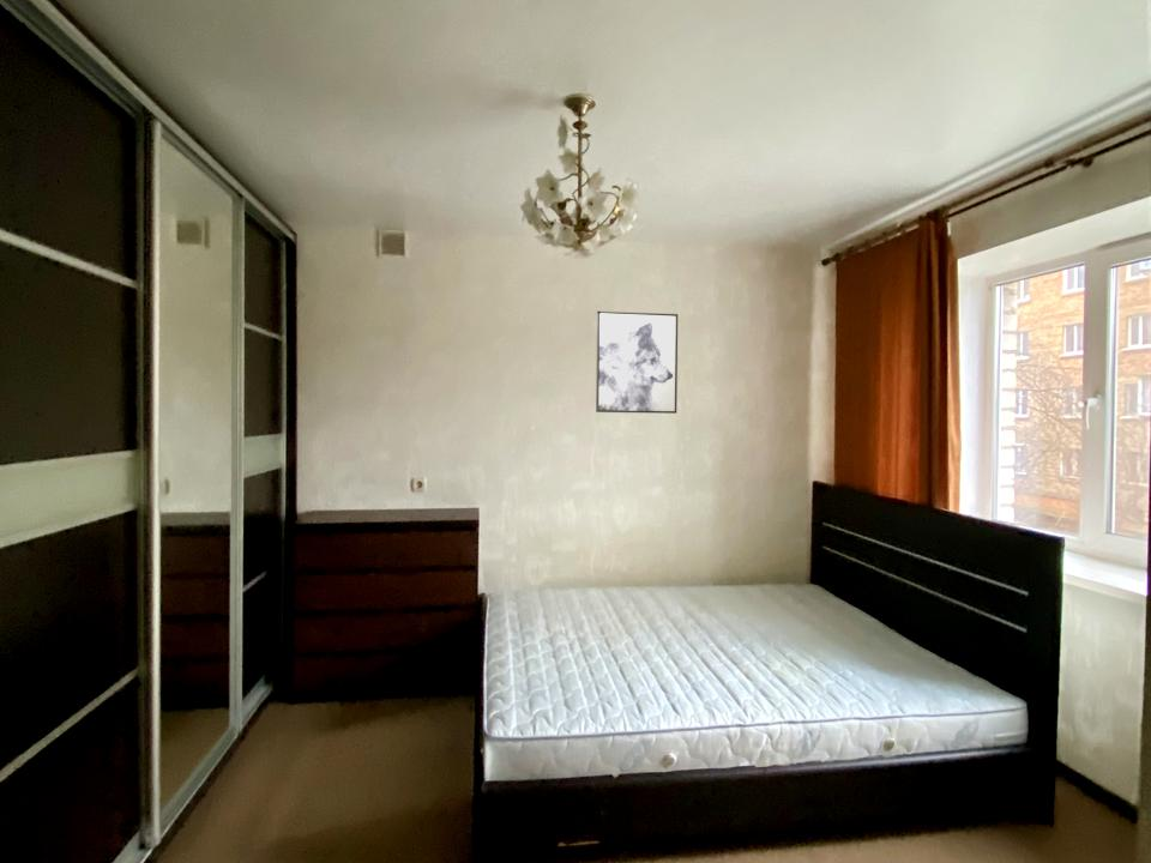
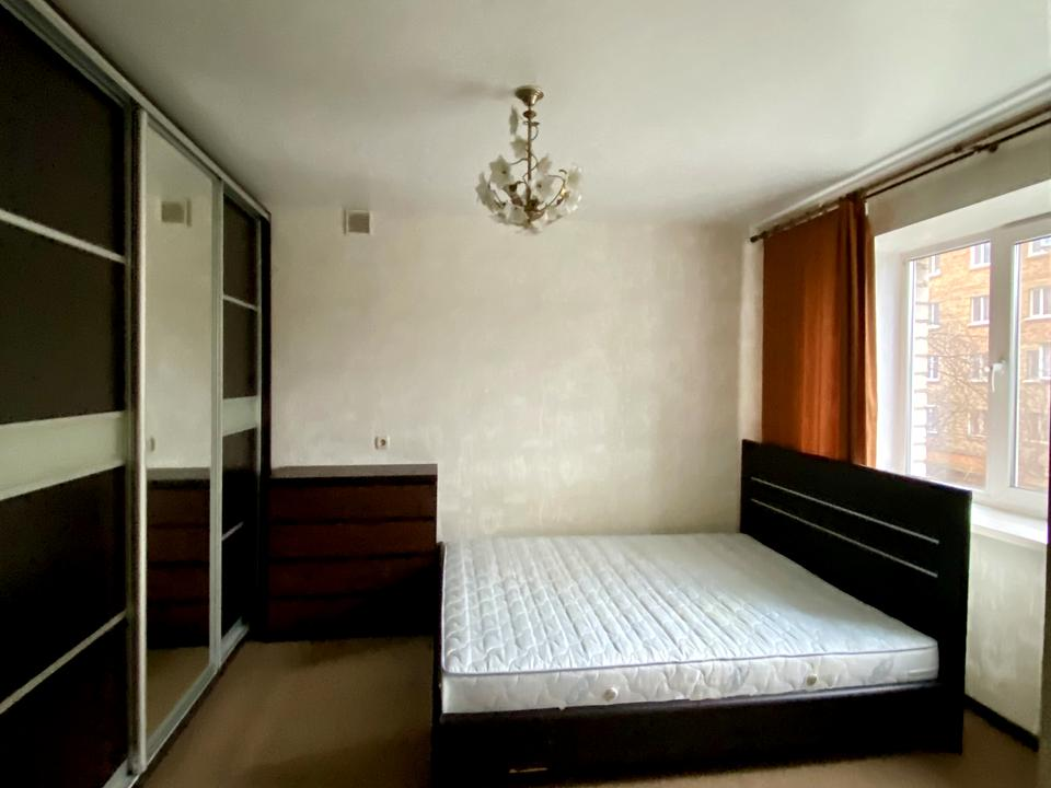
- wall art (637, 362)
